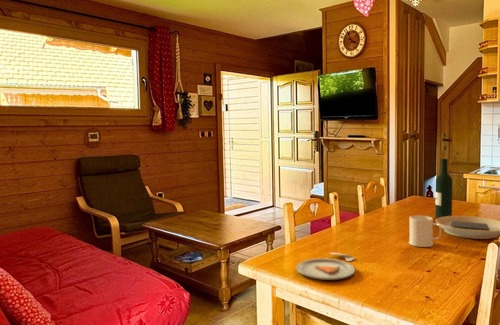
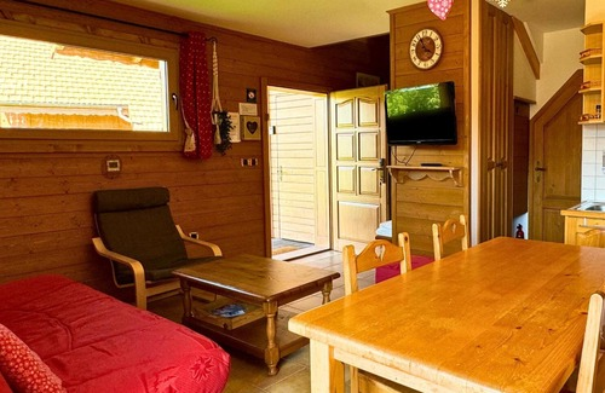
- plate (470, 227)
- wine bottle (443, 188)
- dinner plate (330, 265)
- mug (424, 231)
